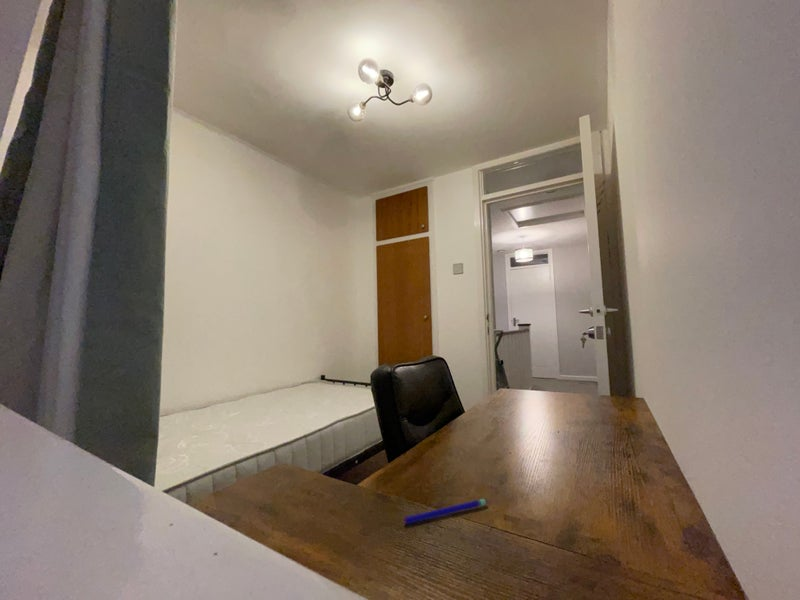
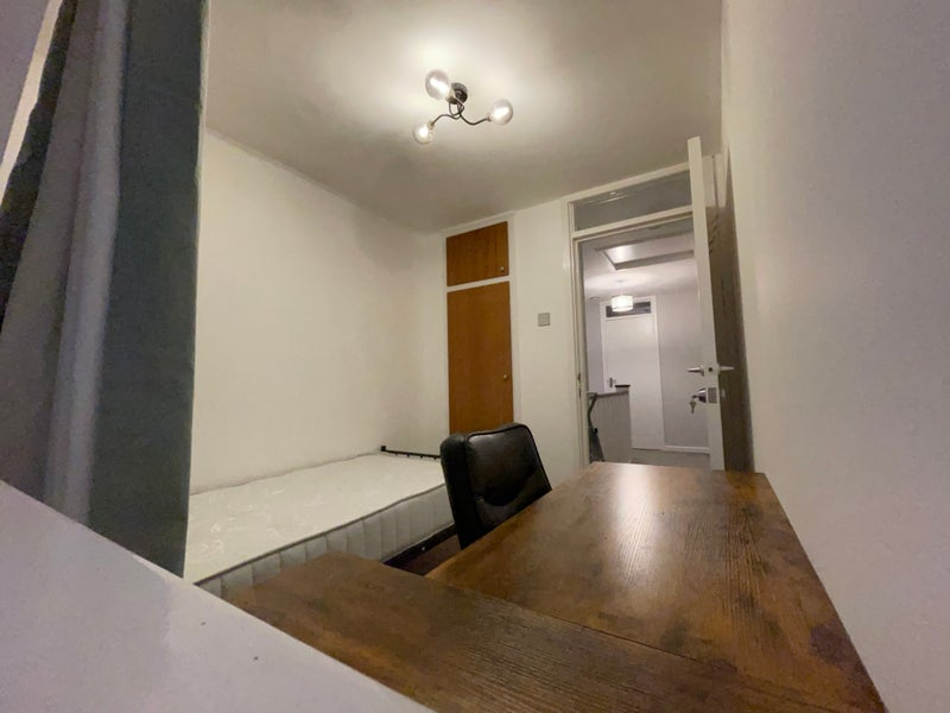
- pen (447, 510)
